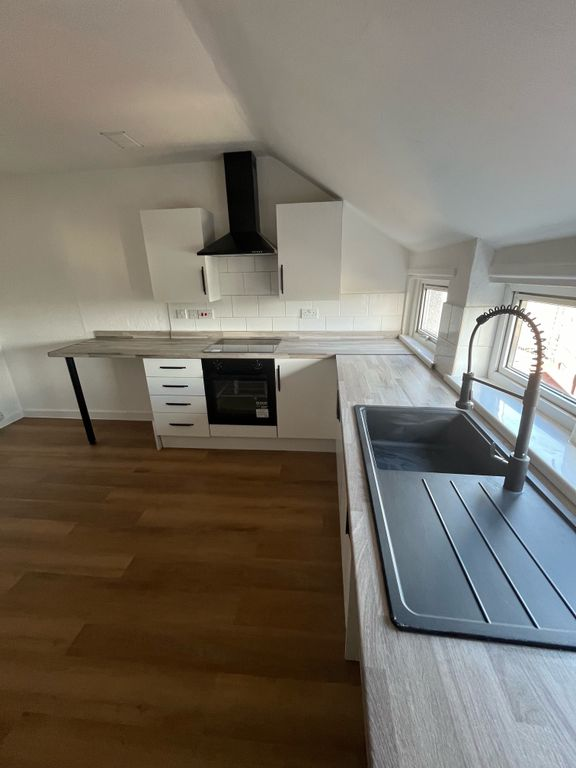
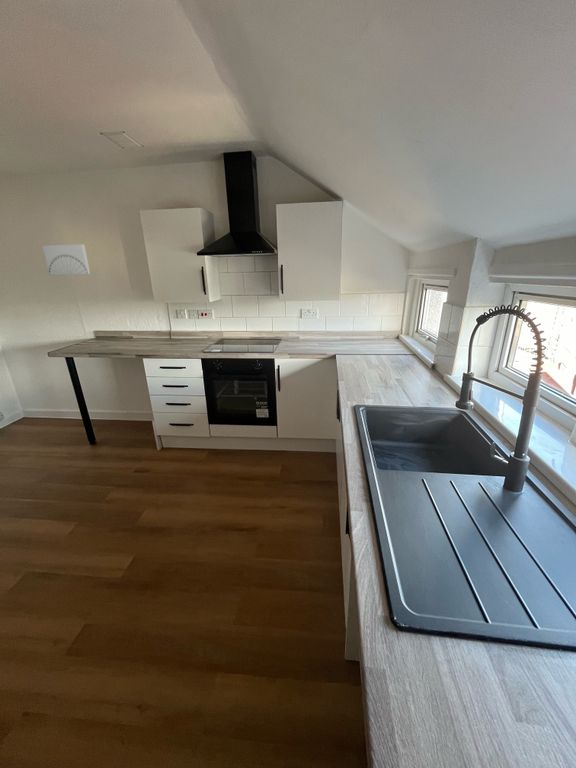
+ wall art (66, 260)
